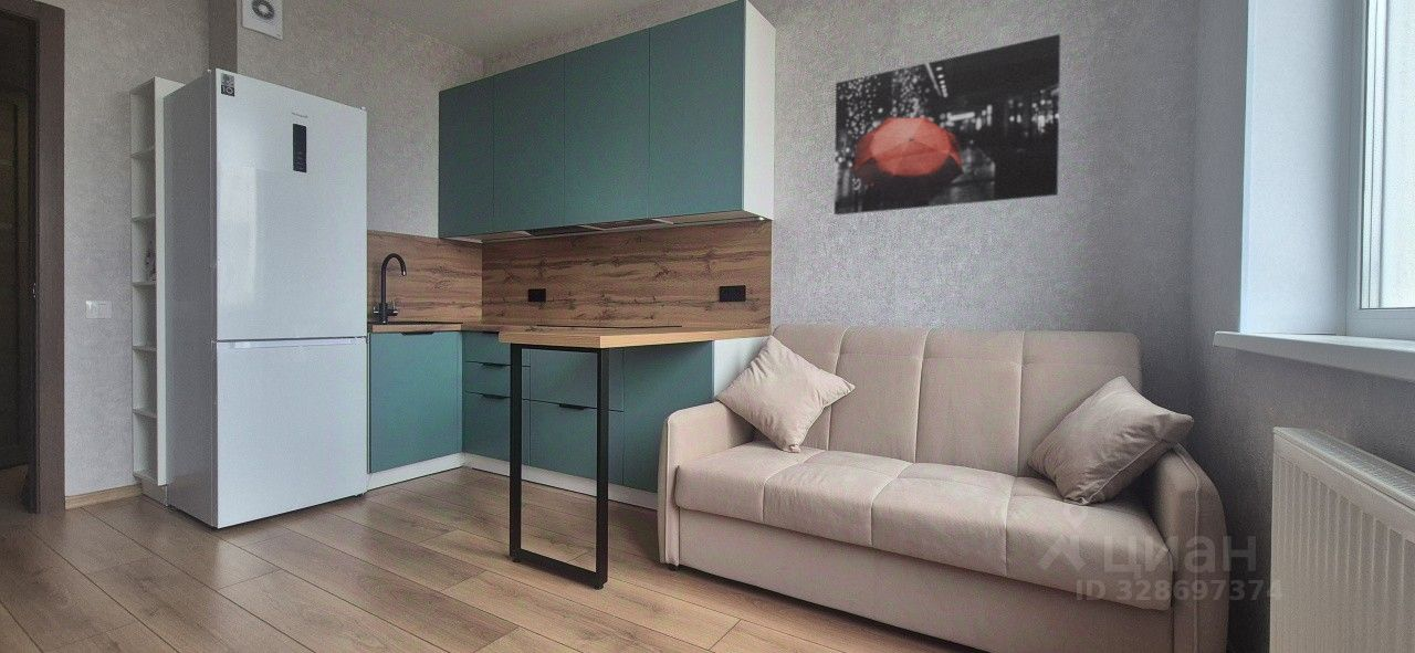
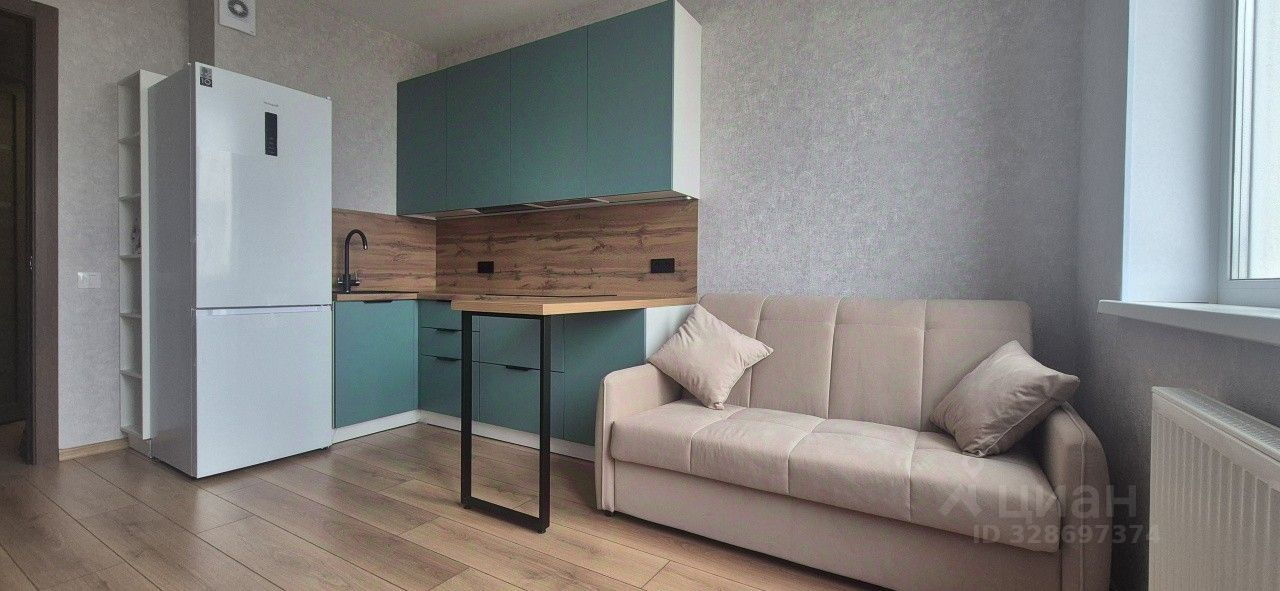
- wall art (936, 134)
